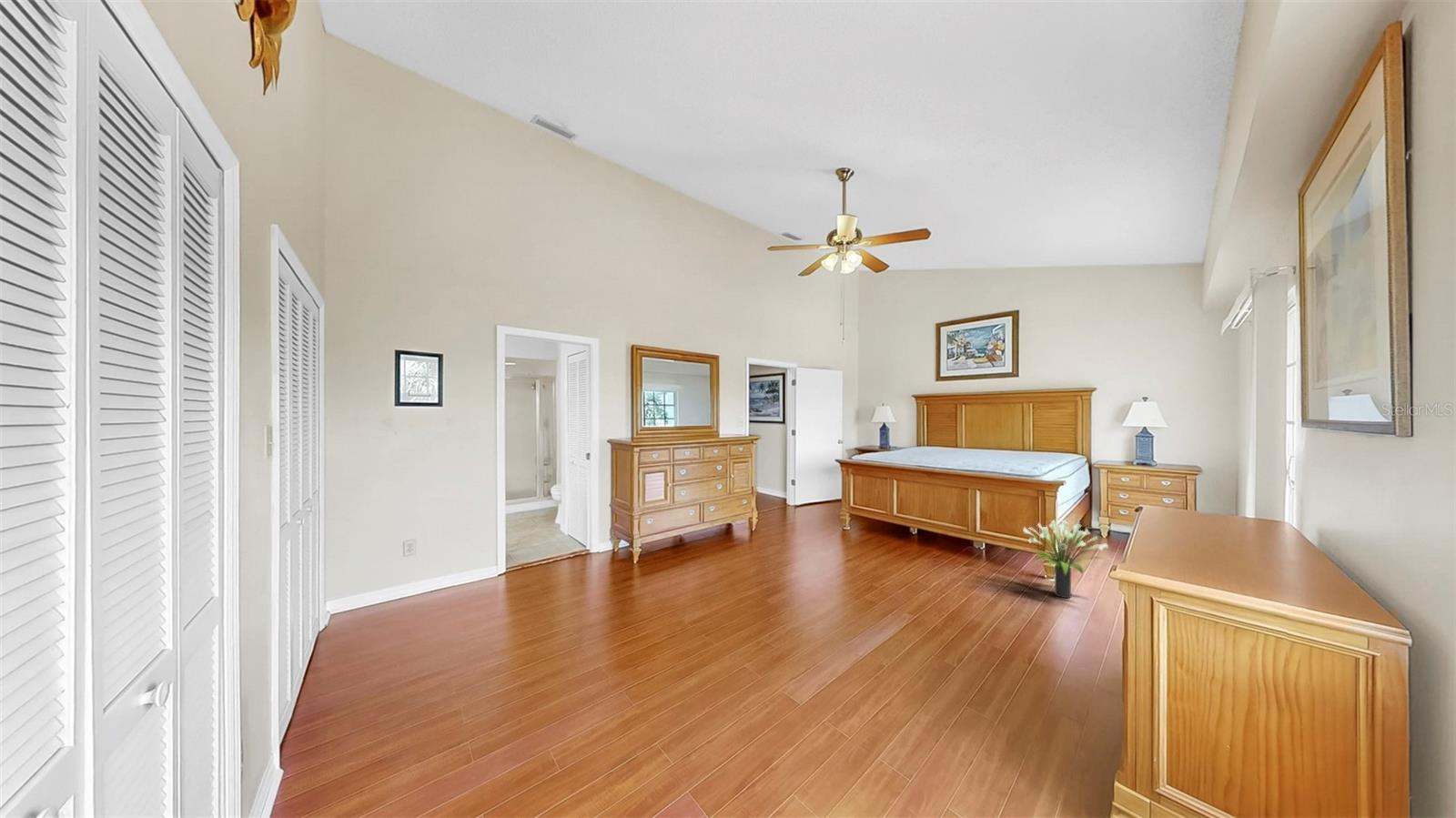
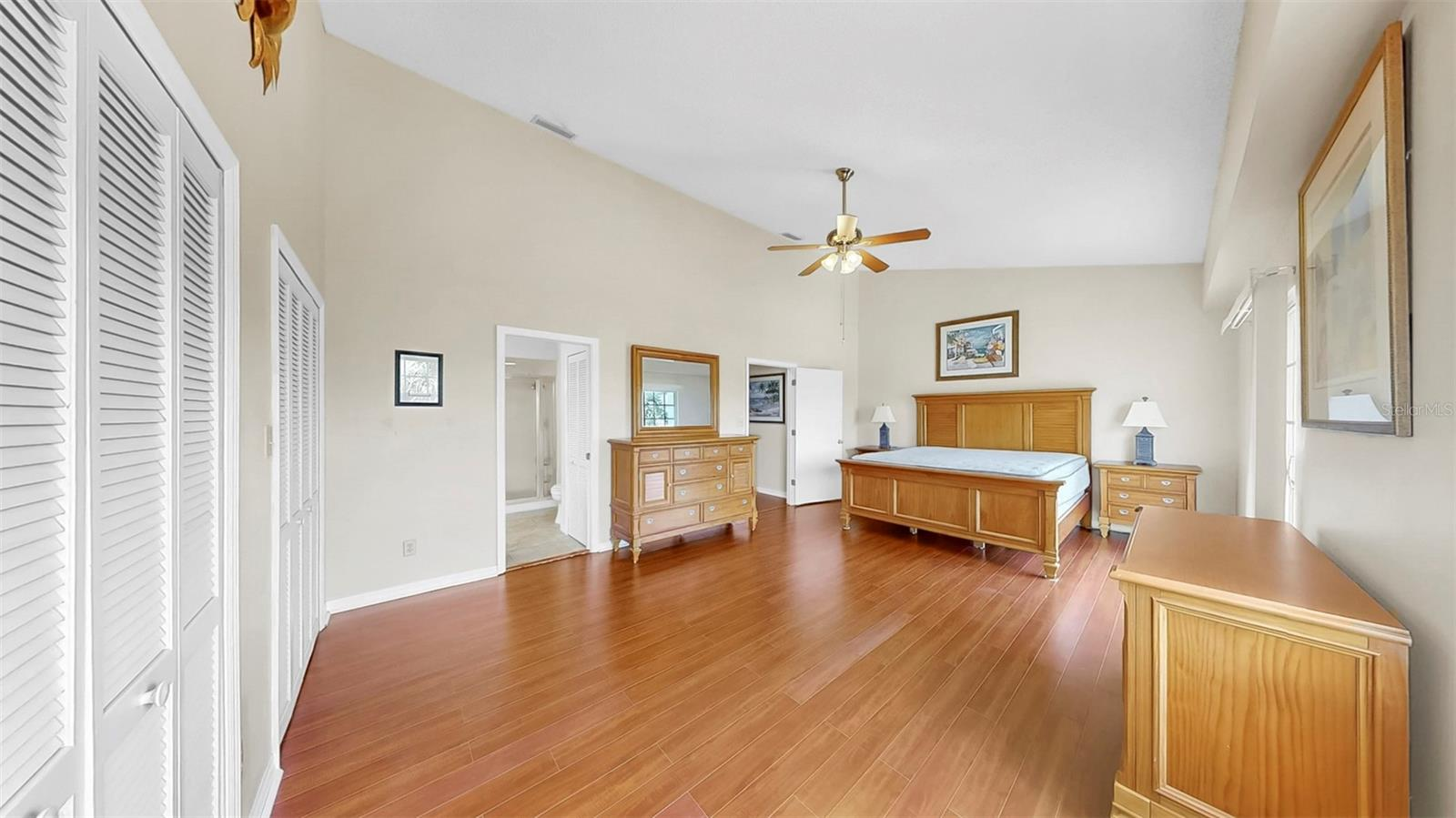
- potted plant (1065, 558)
